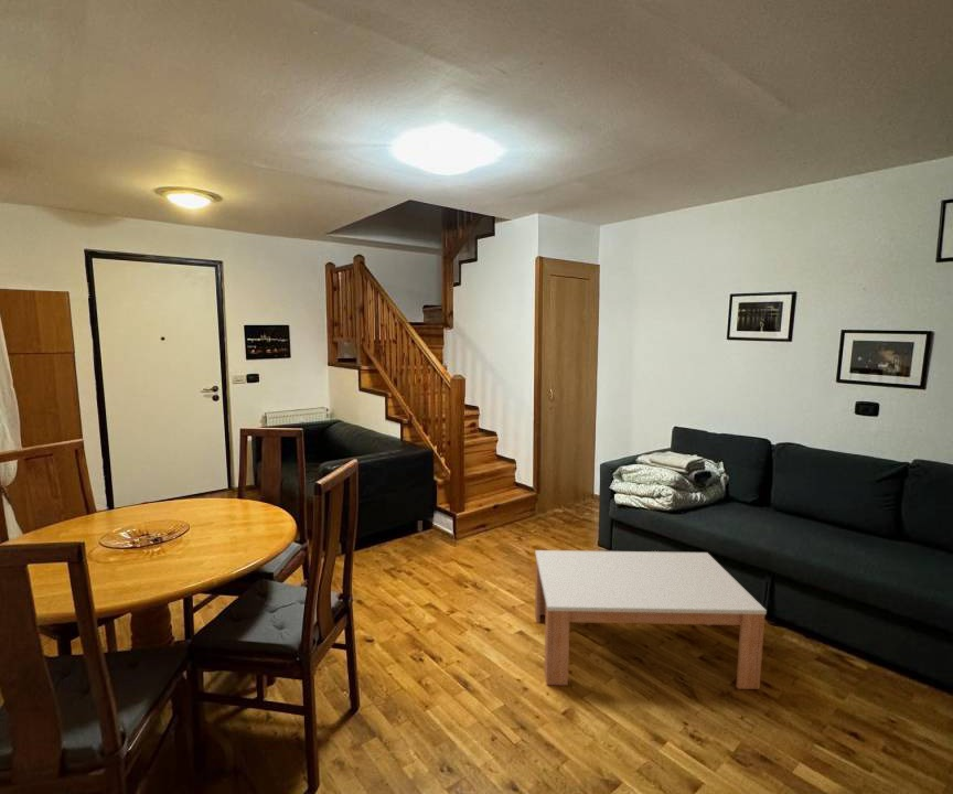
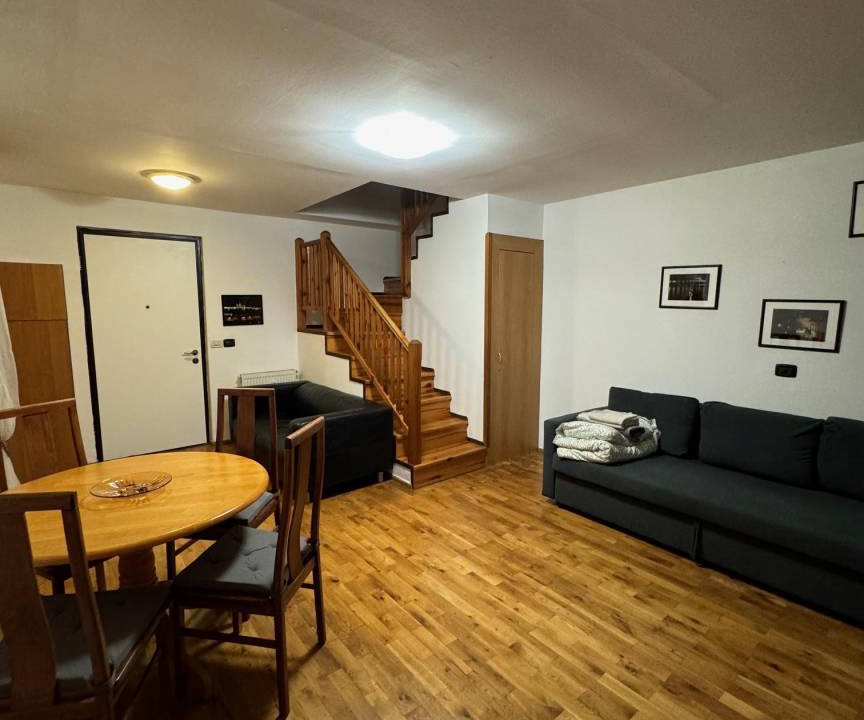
- coffee table (634, 612)
